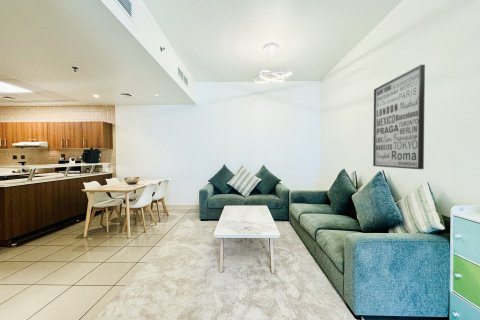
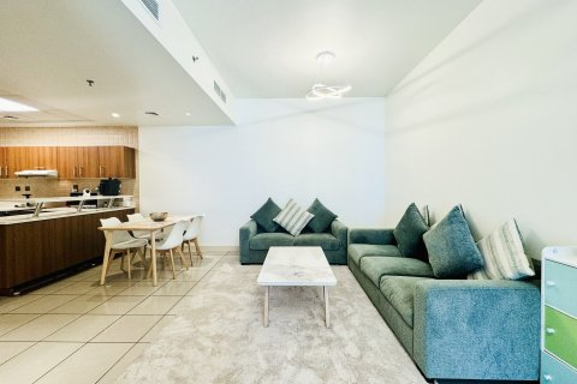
- wall art (395, 123)
